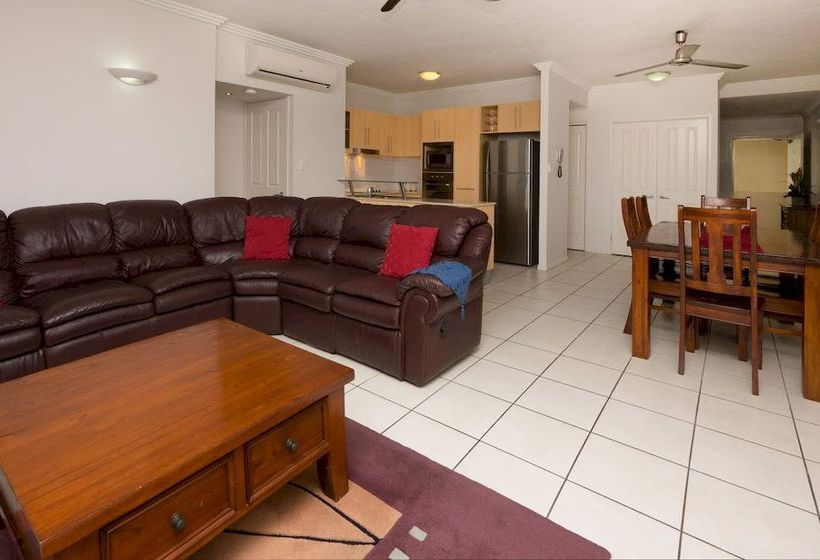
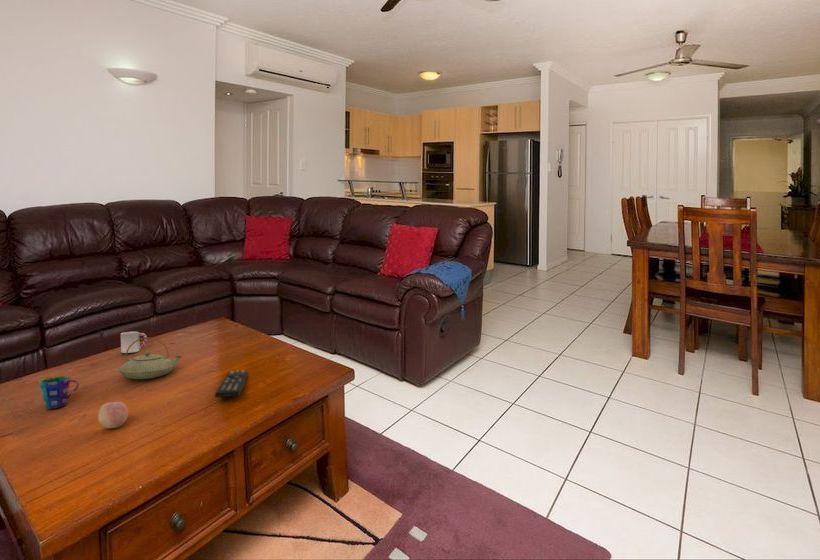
+ remote control (234, 381)
+ cup (133, 341)
+ teapot (150, 356)
+ fruit (113, 415)
+ cup (59, 392)
